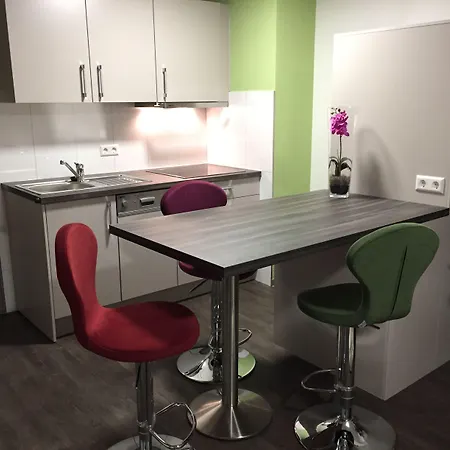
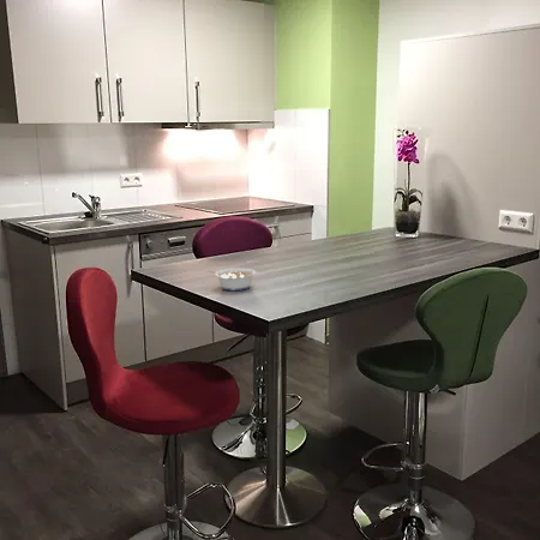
+ legume (234, 278)
